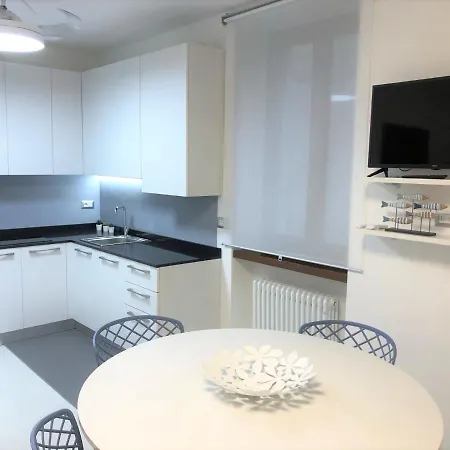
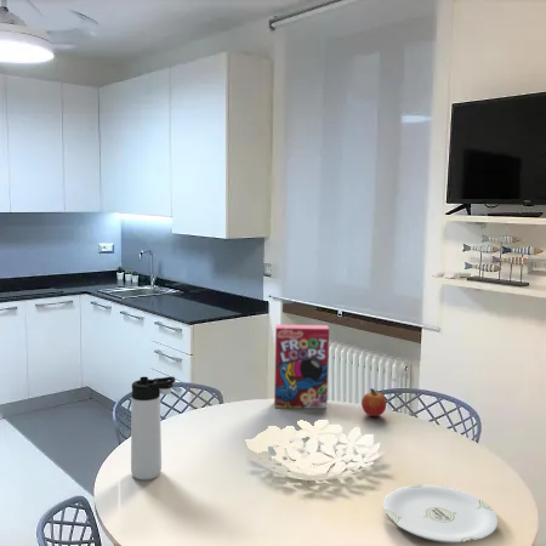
+ thermos bottle (153, 426)
+ fruit (372, 402)
+ plate (438, 514)
+ cereal box (301, 365)
